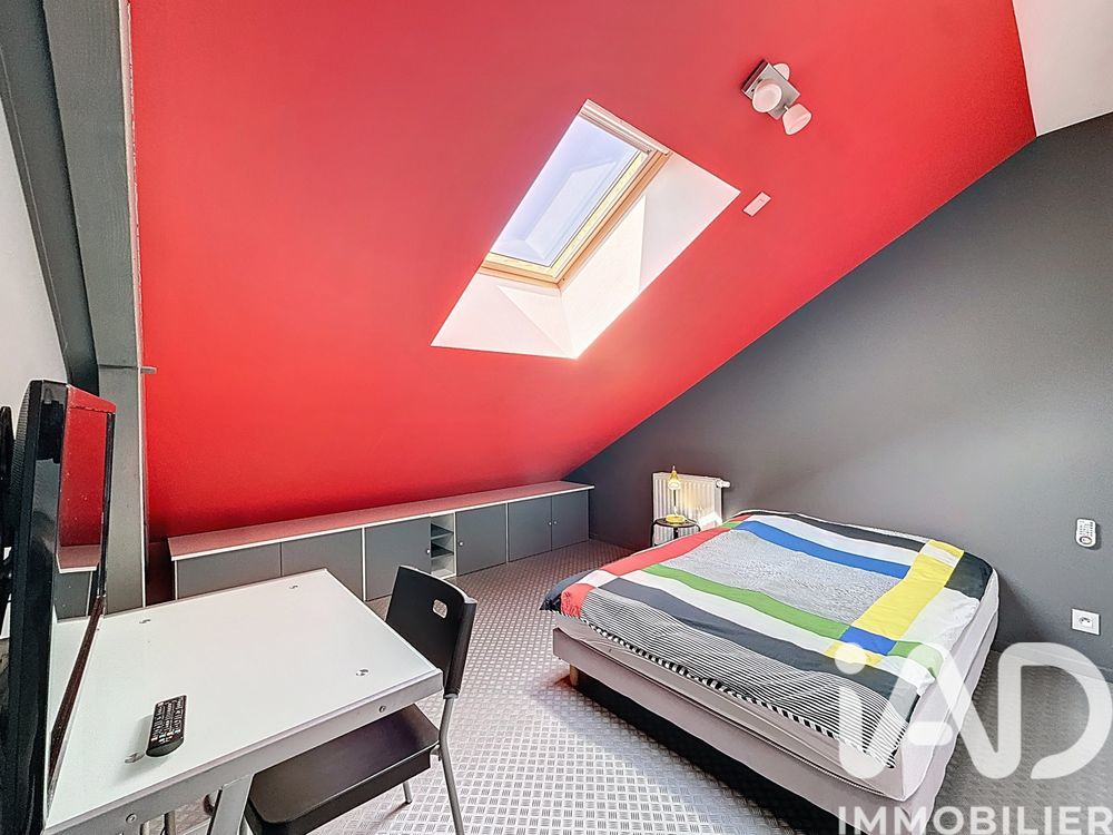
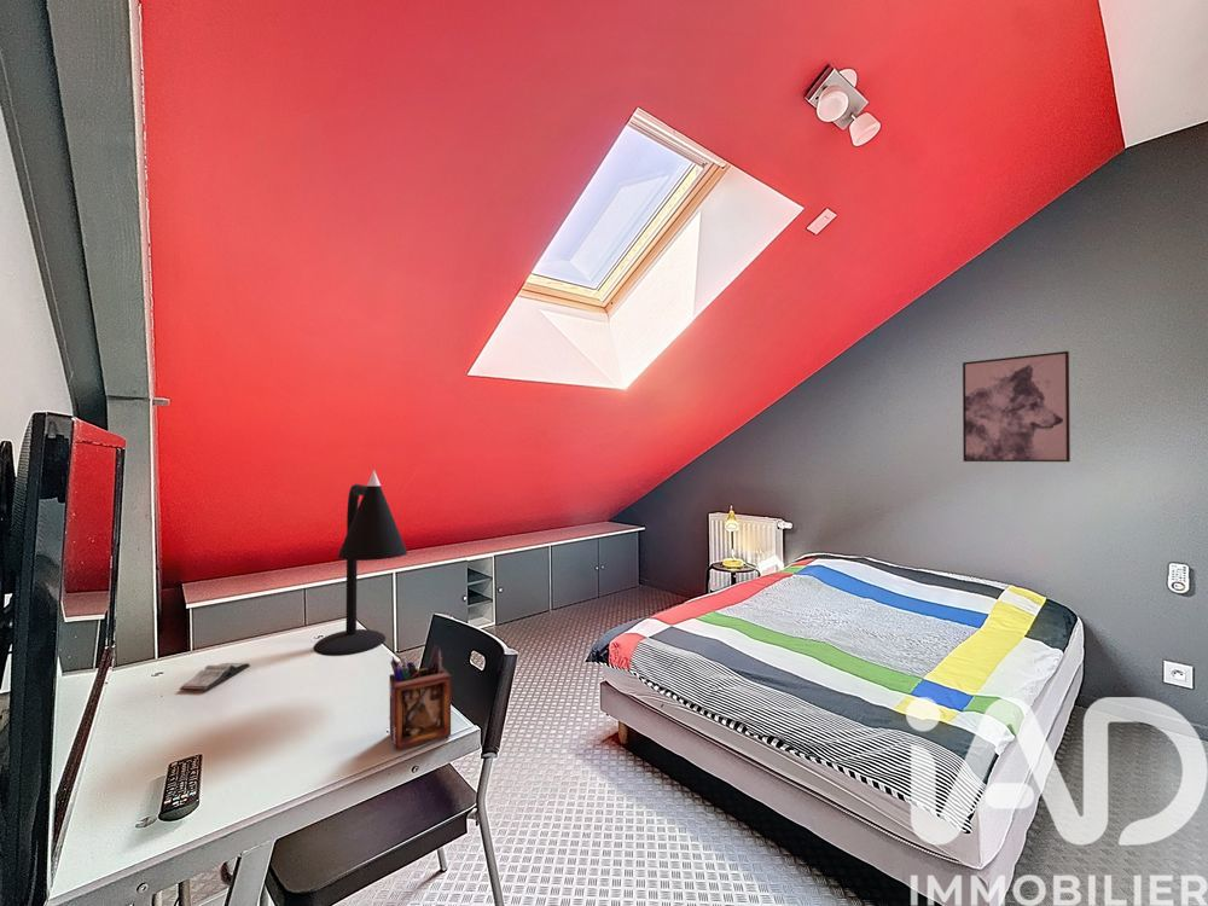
+ book (216, 672)
+ desk lamp (361, 559)
+ desk organizer (419, 693)
+ wall art (1012, 408)
